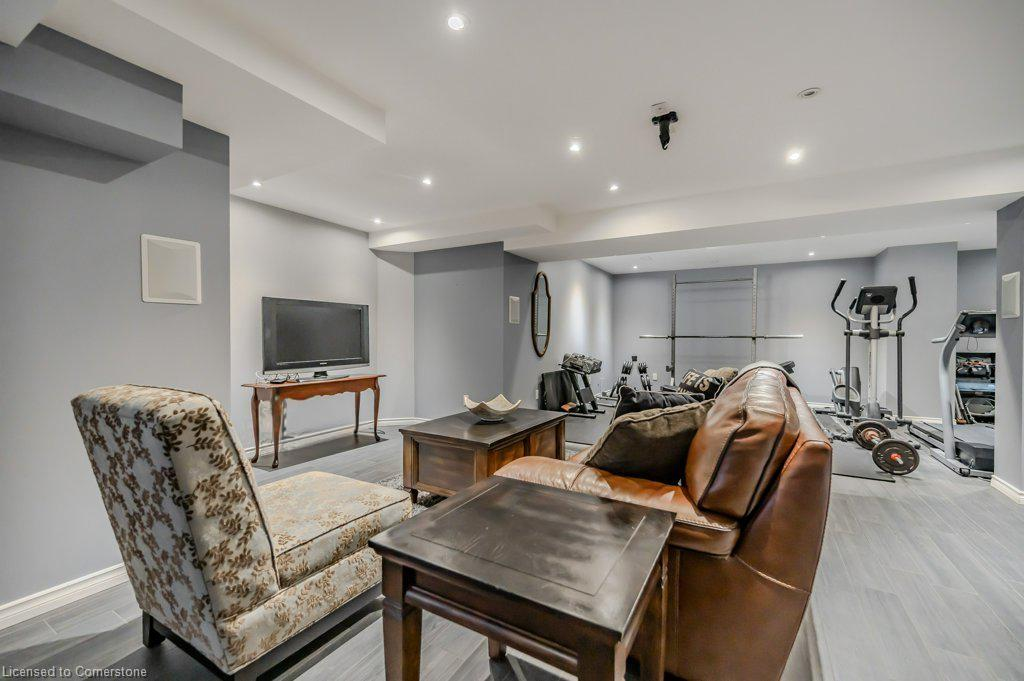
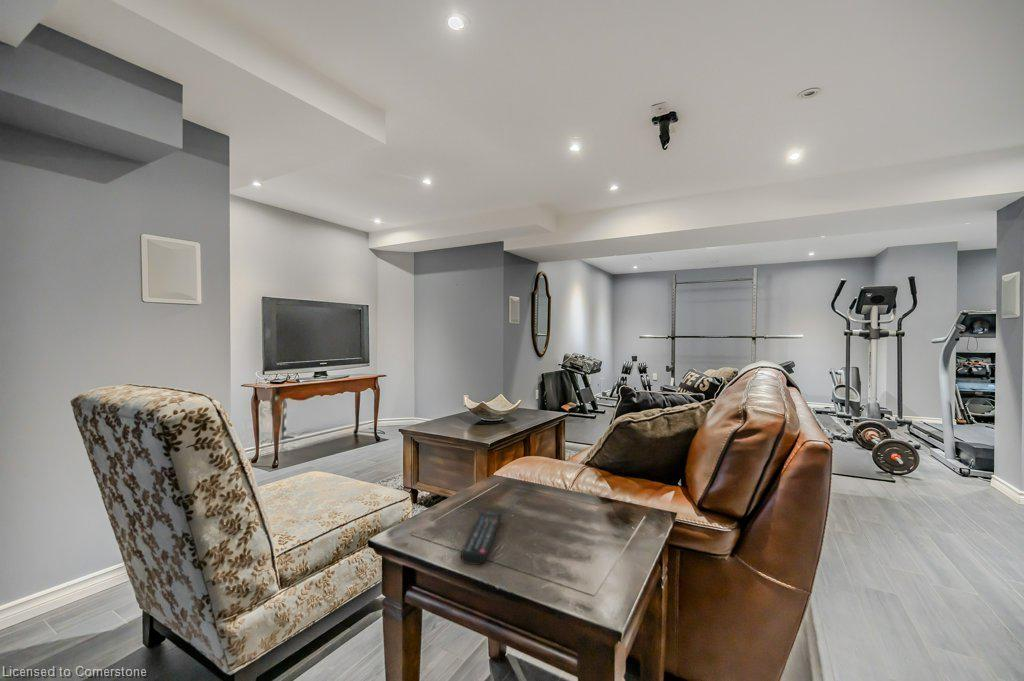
+ remote control (483, 535)
